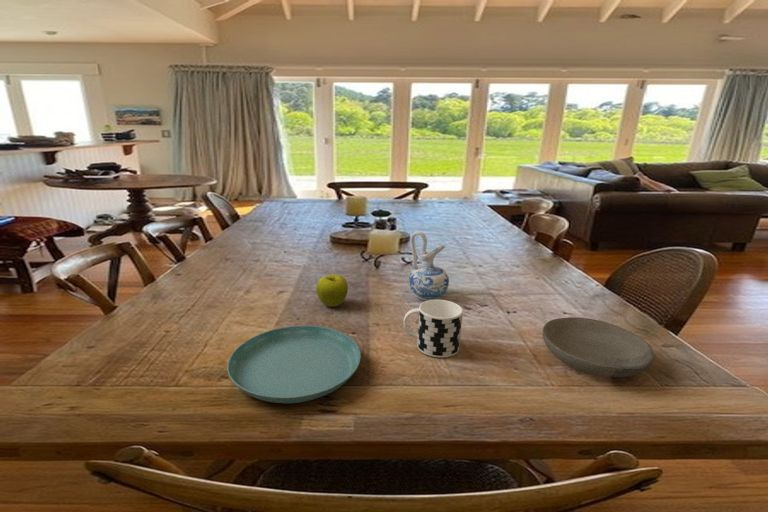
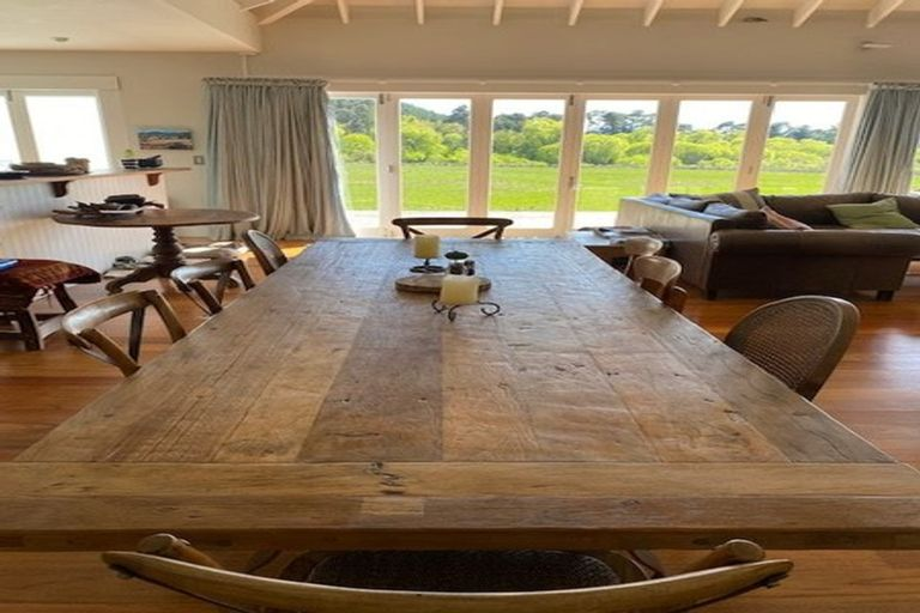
- fruit (332, 290)
- saucer (296, 363)
- cup (431, 327)
- bowl (593, 349)
- ceramic pitcher (429, 265)
